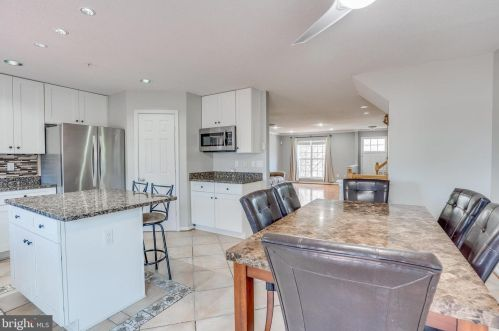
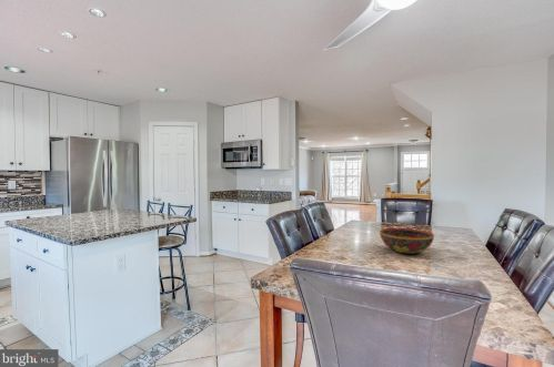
+ bowl (405, 242)
